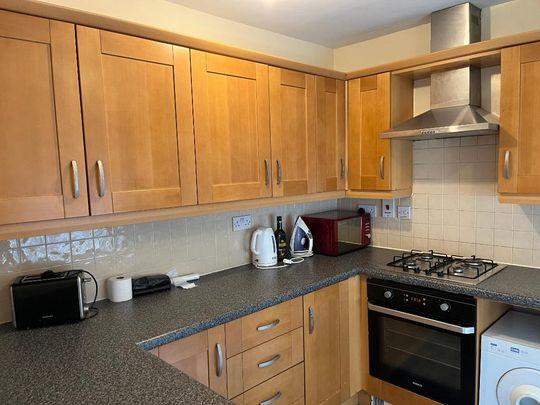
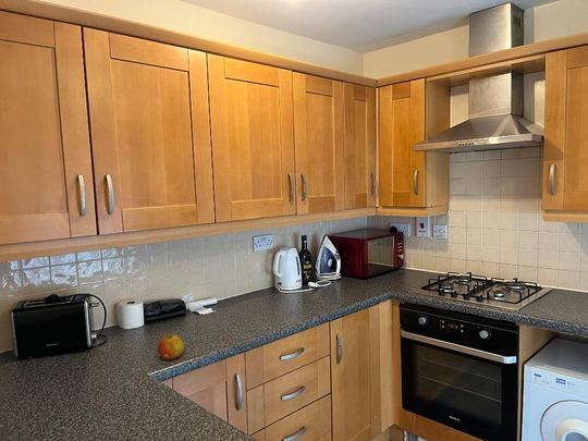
+ fruit (170, 346)
